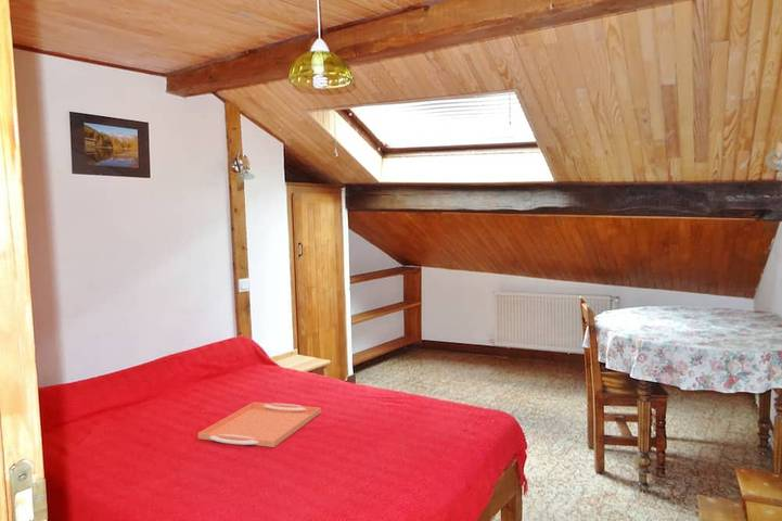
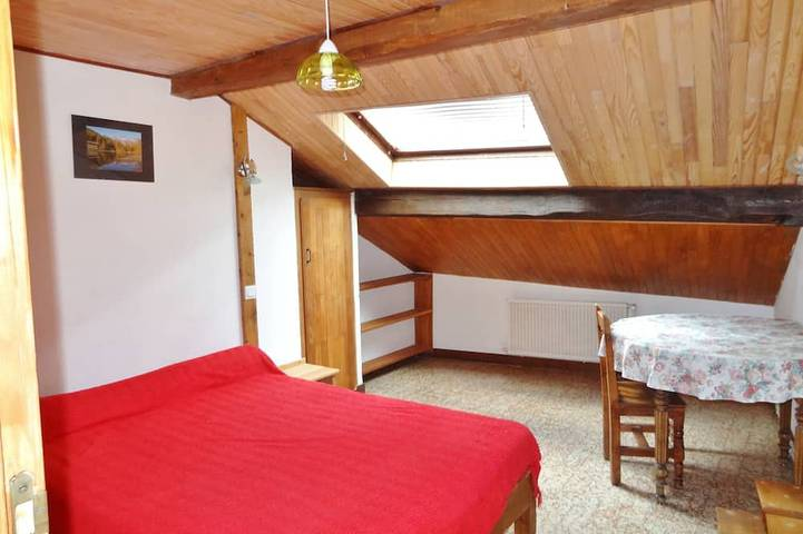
- serving tray (262, 422)
